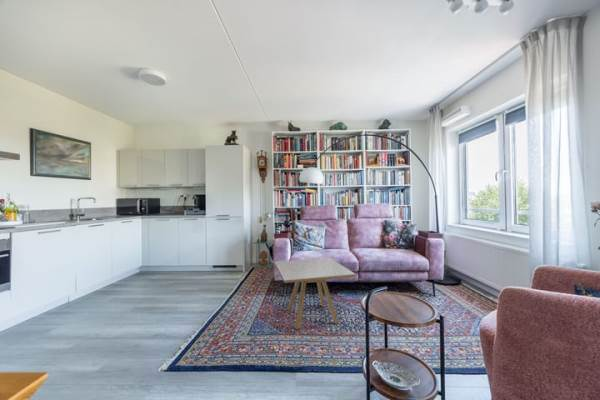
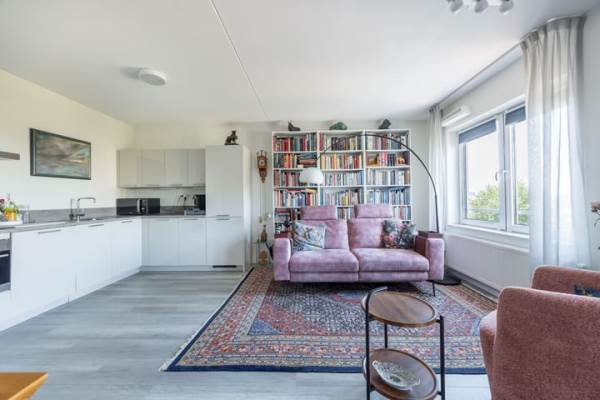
- side table (304, 291)
